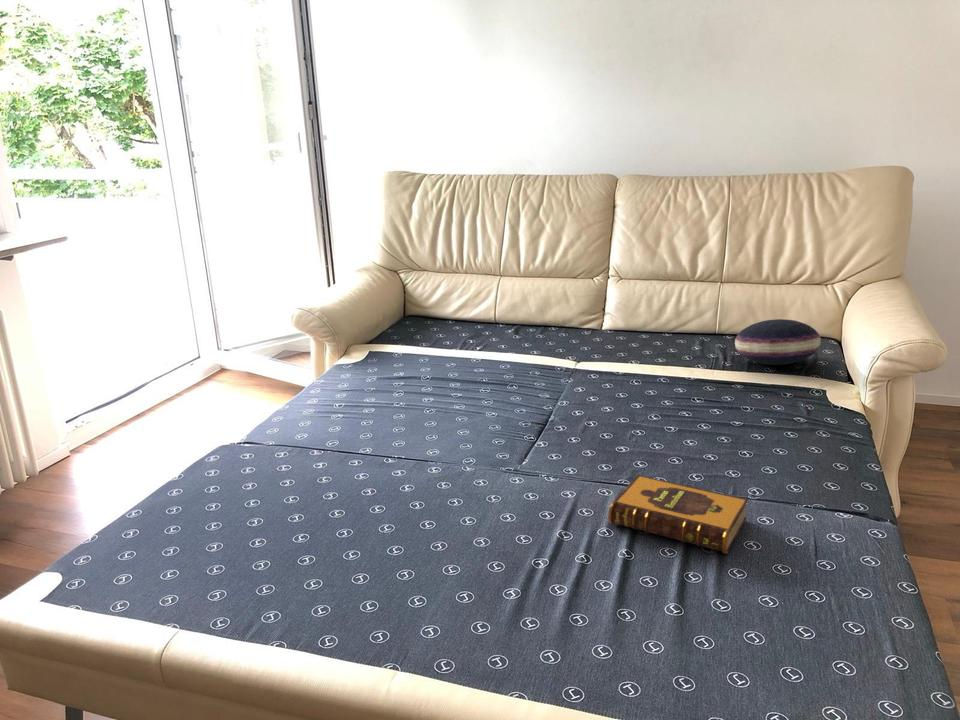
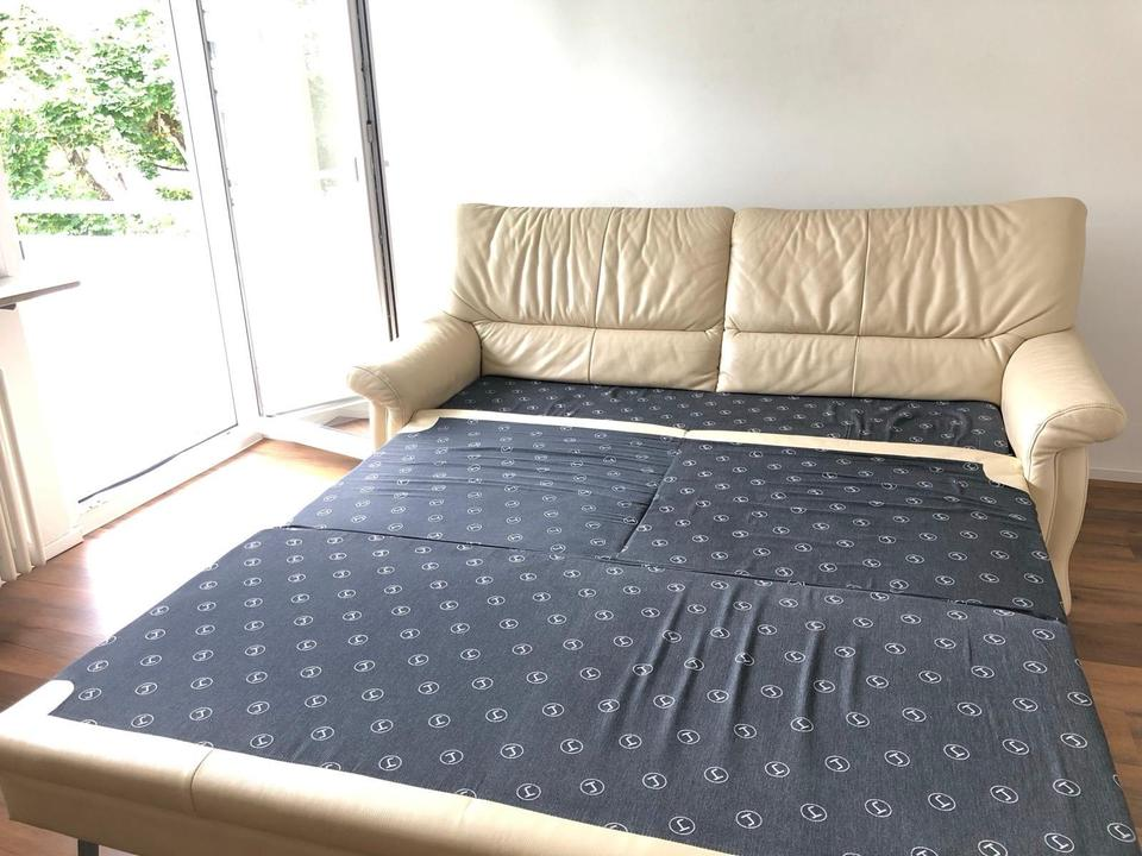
- hardback book (677, 513)
- cushion (777, 341)
